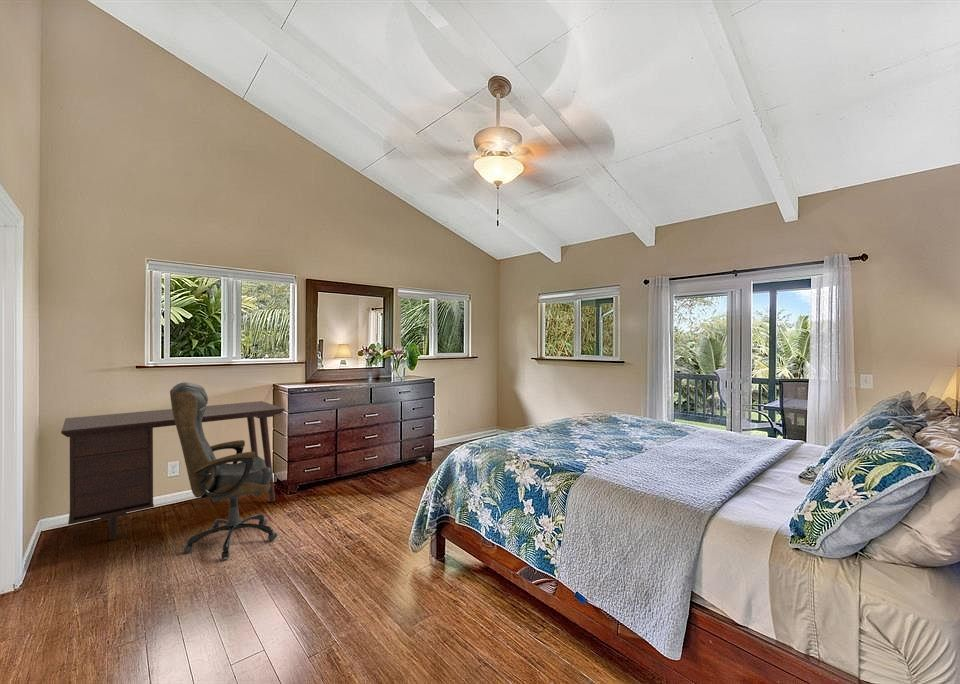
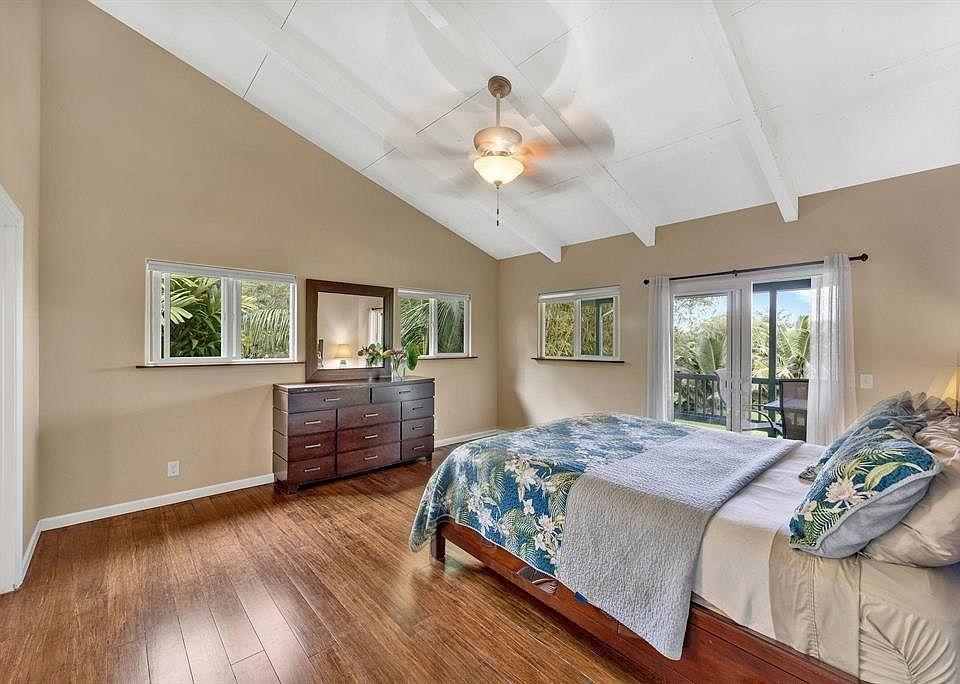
- desk (152, 463)
- office chair (224, 461)
